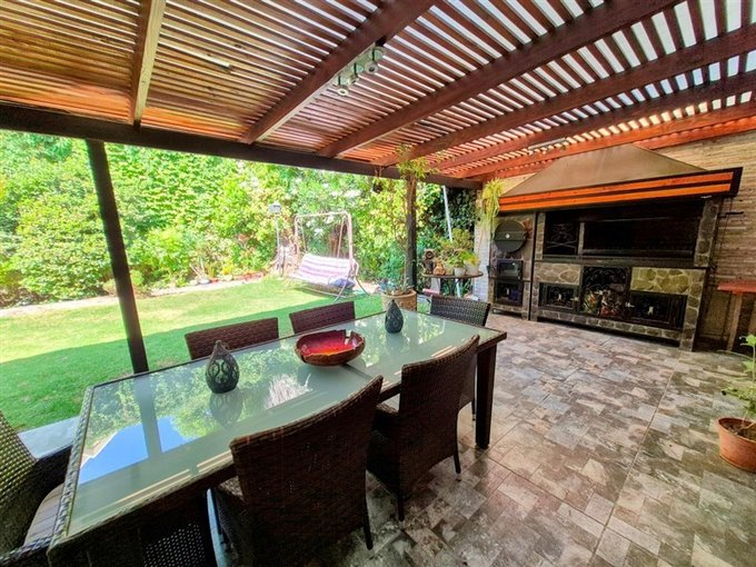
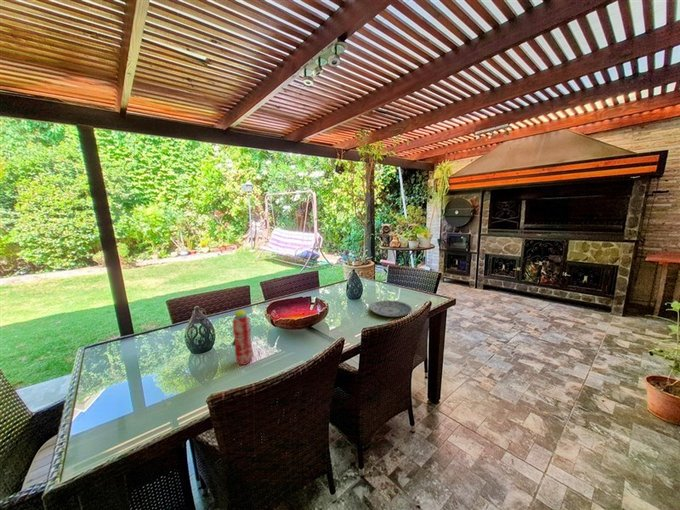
+ water bottle (241, 335)
+ plate (390, 309)
